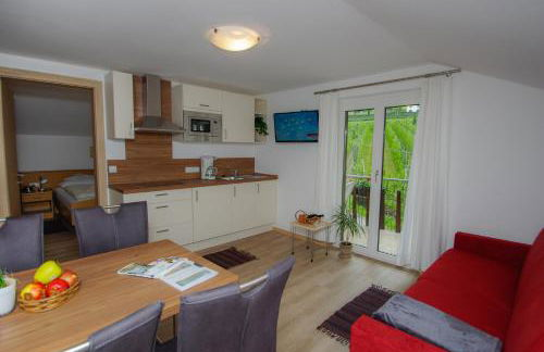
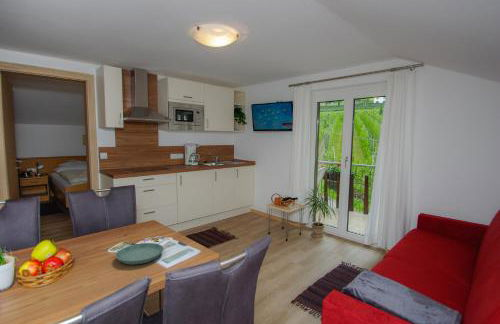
+ saucer (140, 253)
